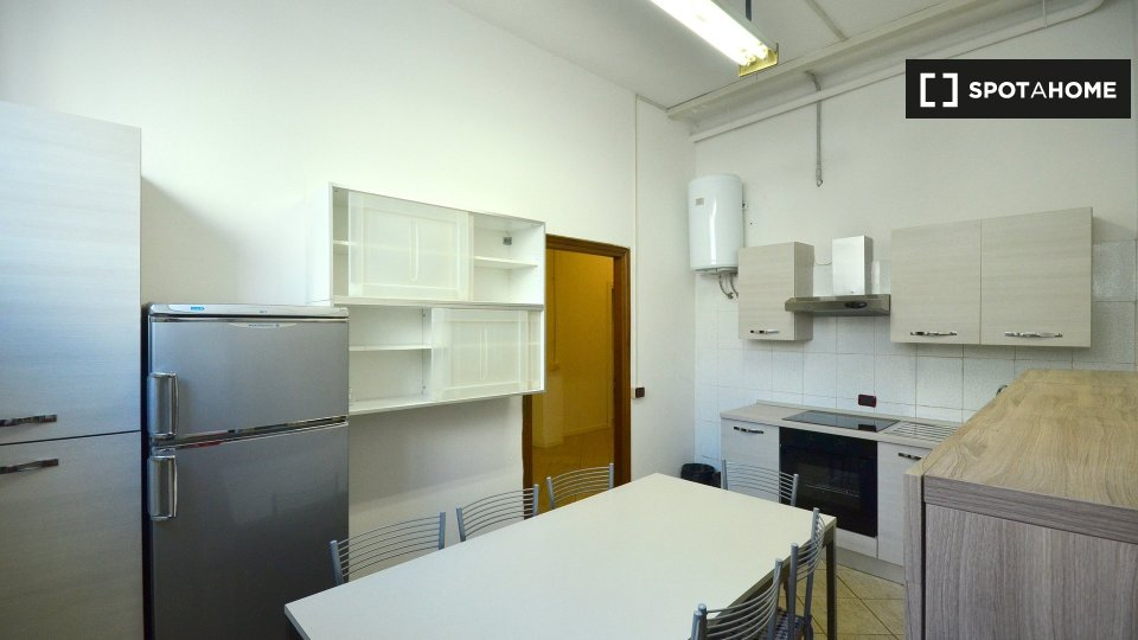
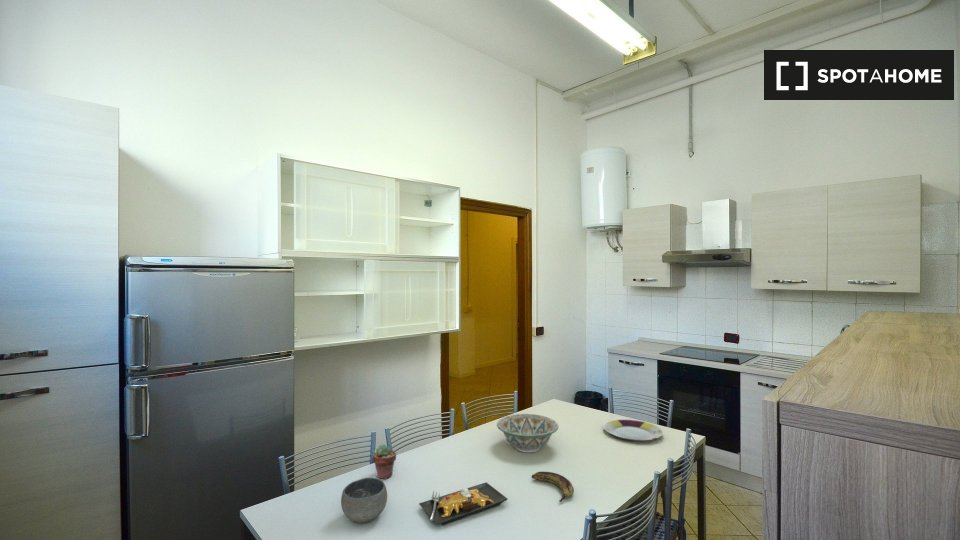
+ plate (460, 496)
+ decorative bowl (527, 435)
+ plate (632, 430)
+ bowl (364, 502)
+ banana (554, 483)
+ potted succulent (384, 460)
